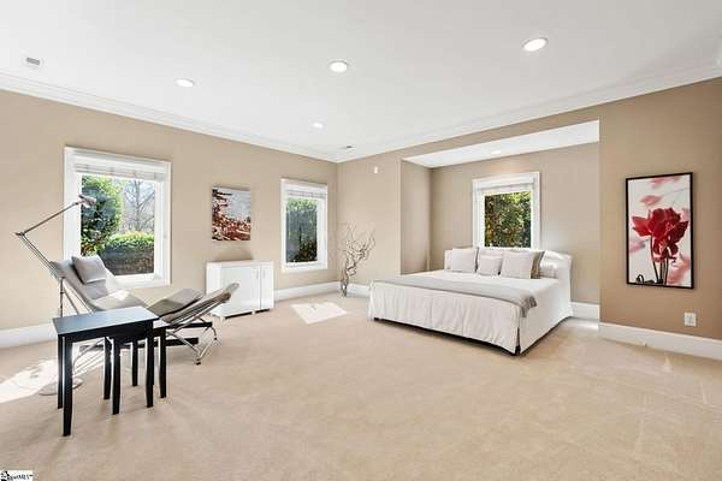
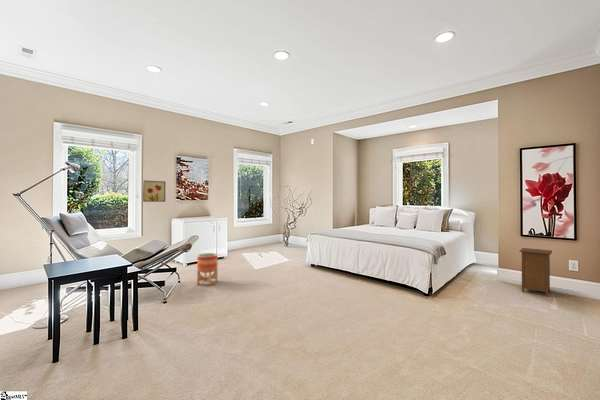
+ nightstand (536, 270)
+ wall art (154, 191)
+ planter (207, 268)
